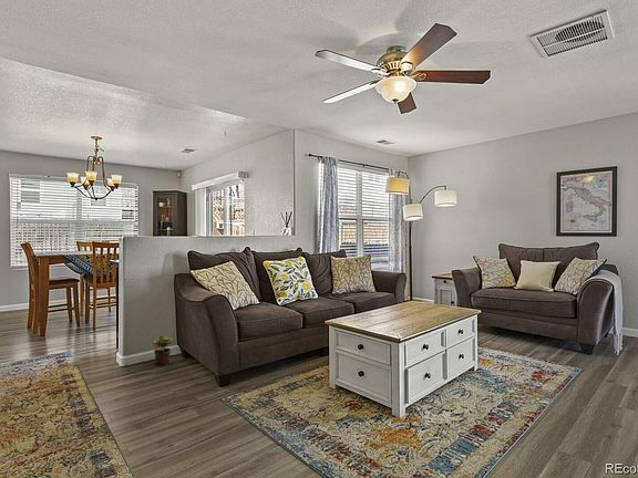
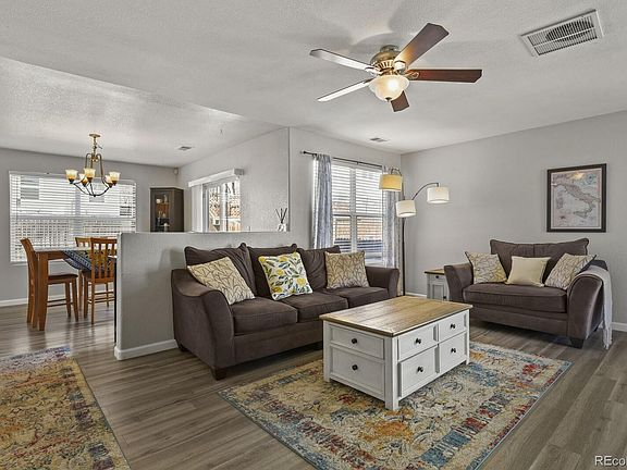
- potted plant (161, 349)
